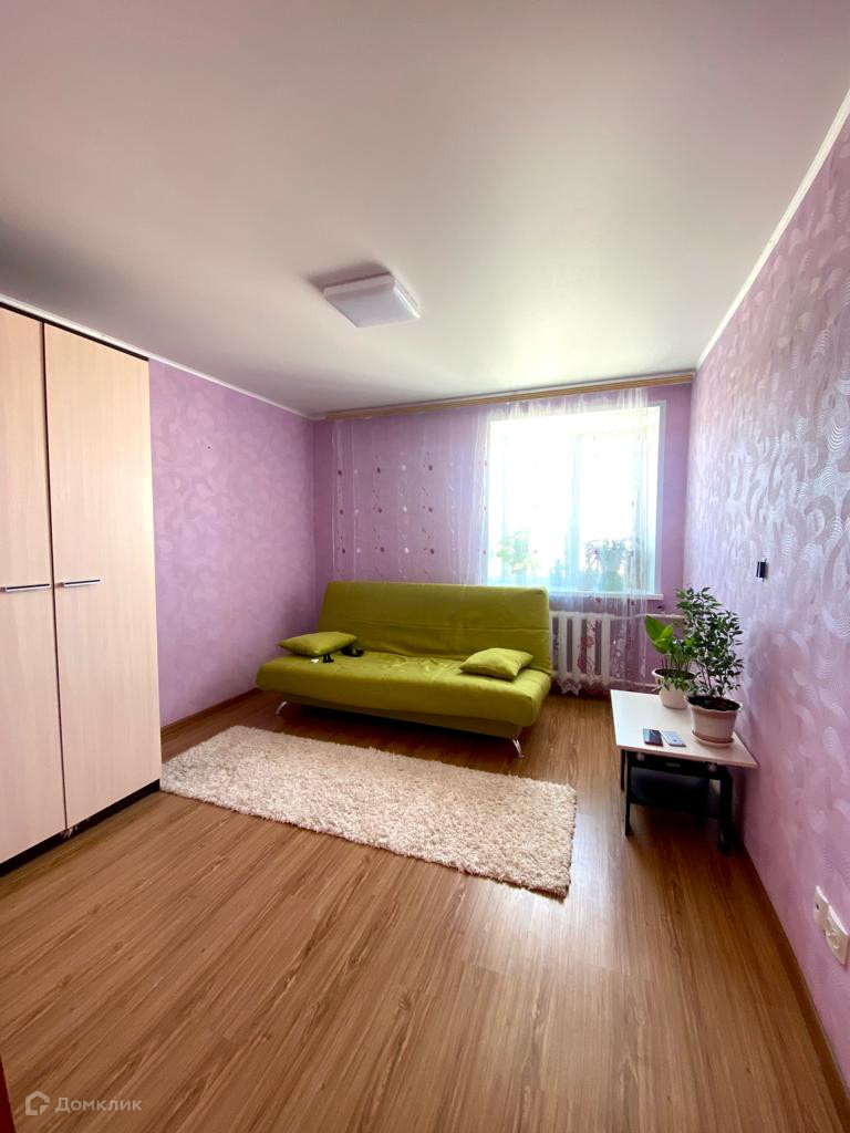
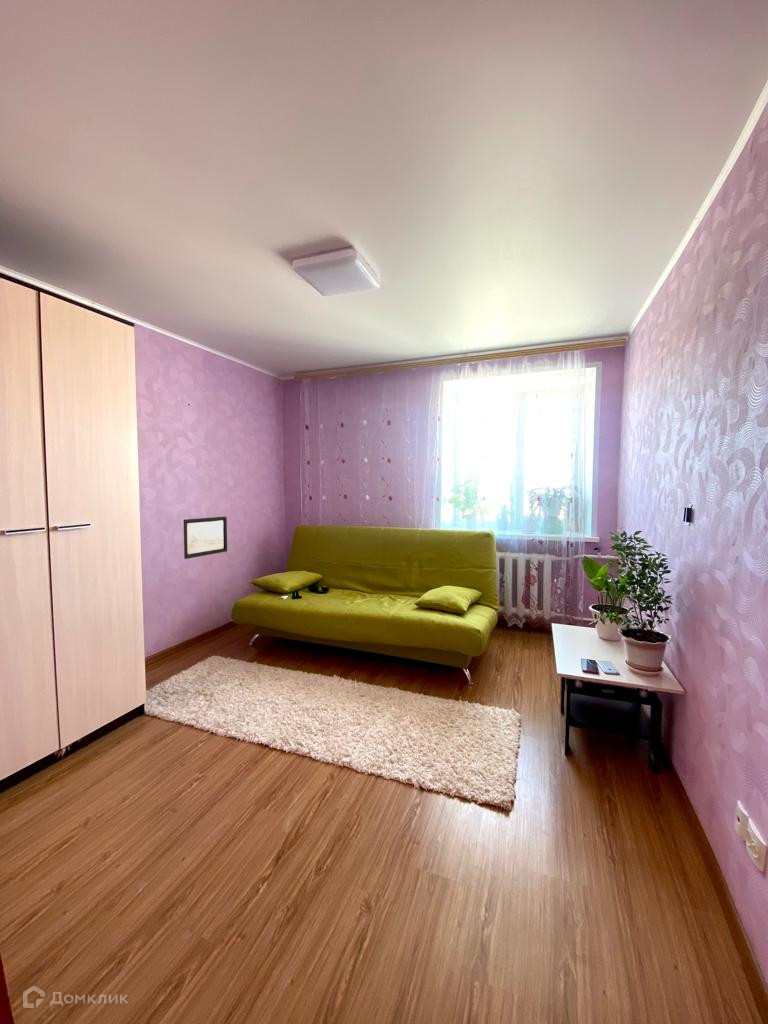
+ wall art (206, 536)
